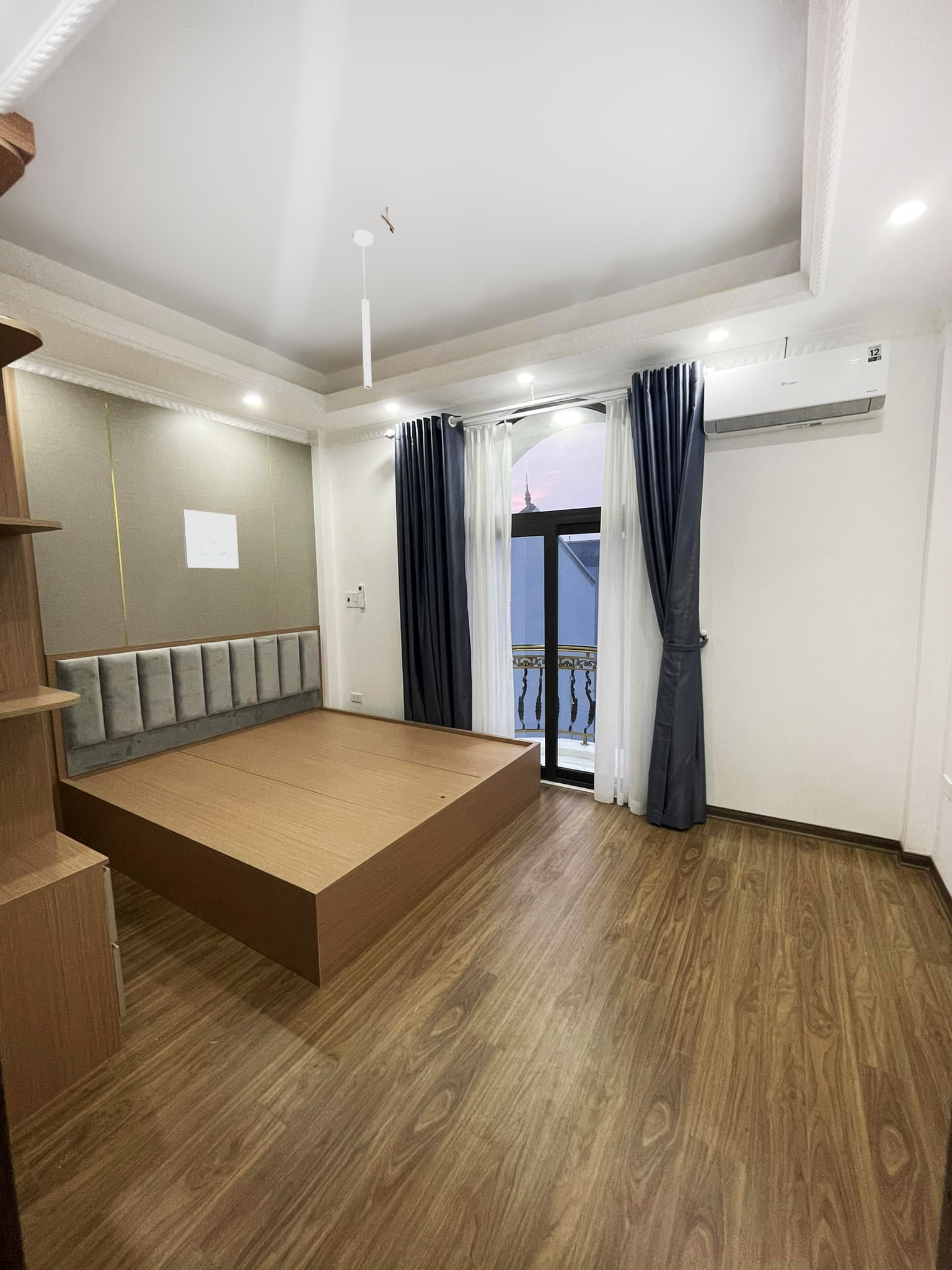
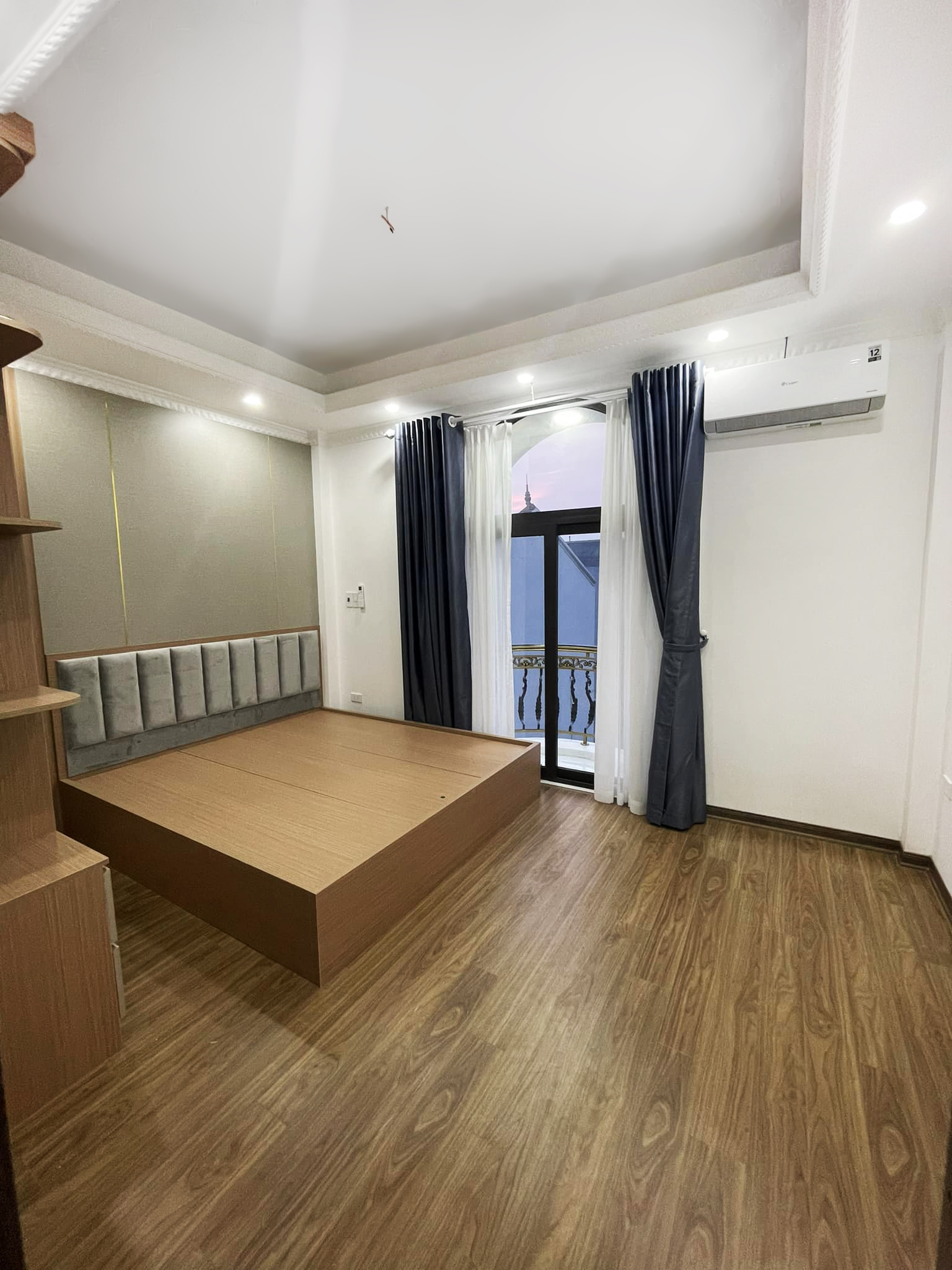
- wall art (211, 540)
- ceiling light (365, 313)
